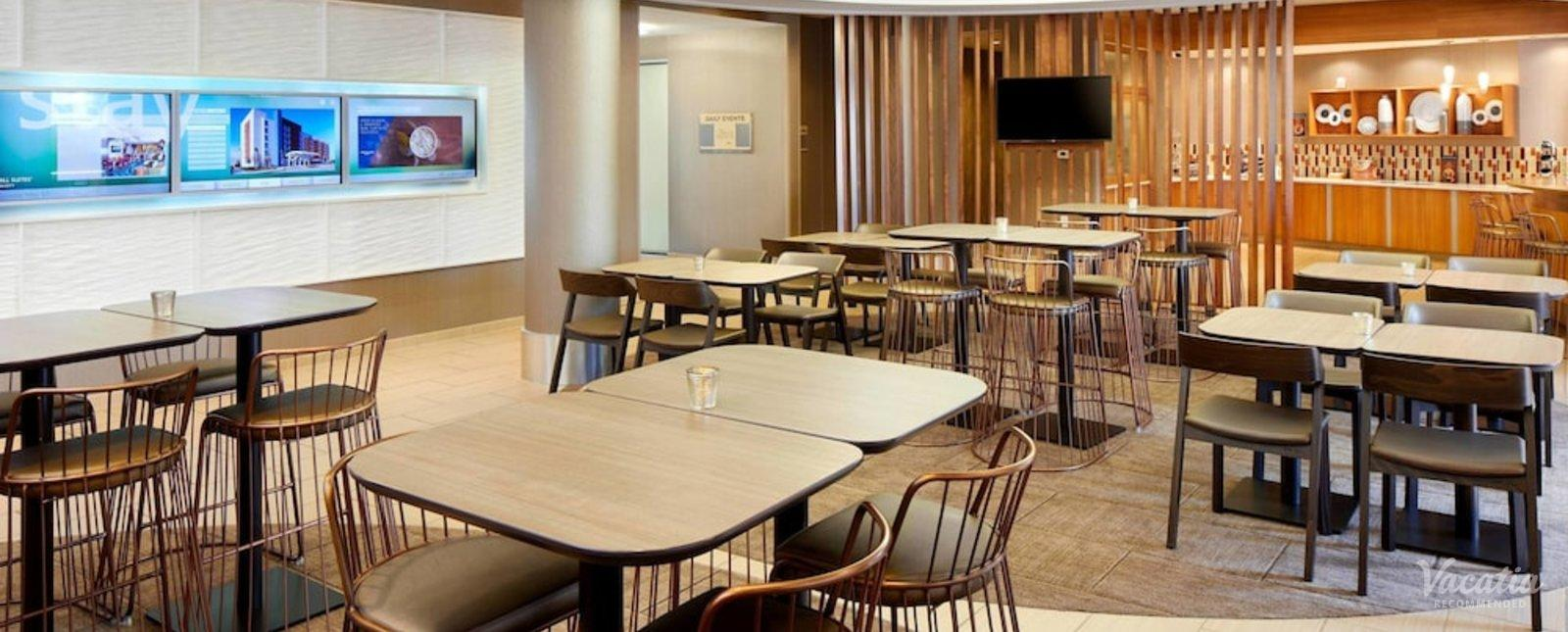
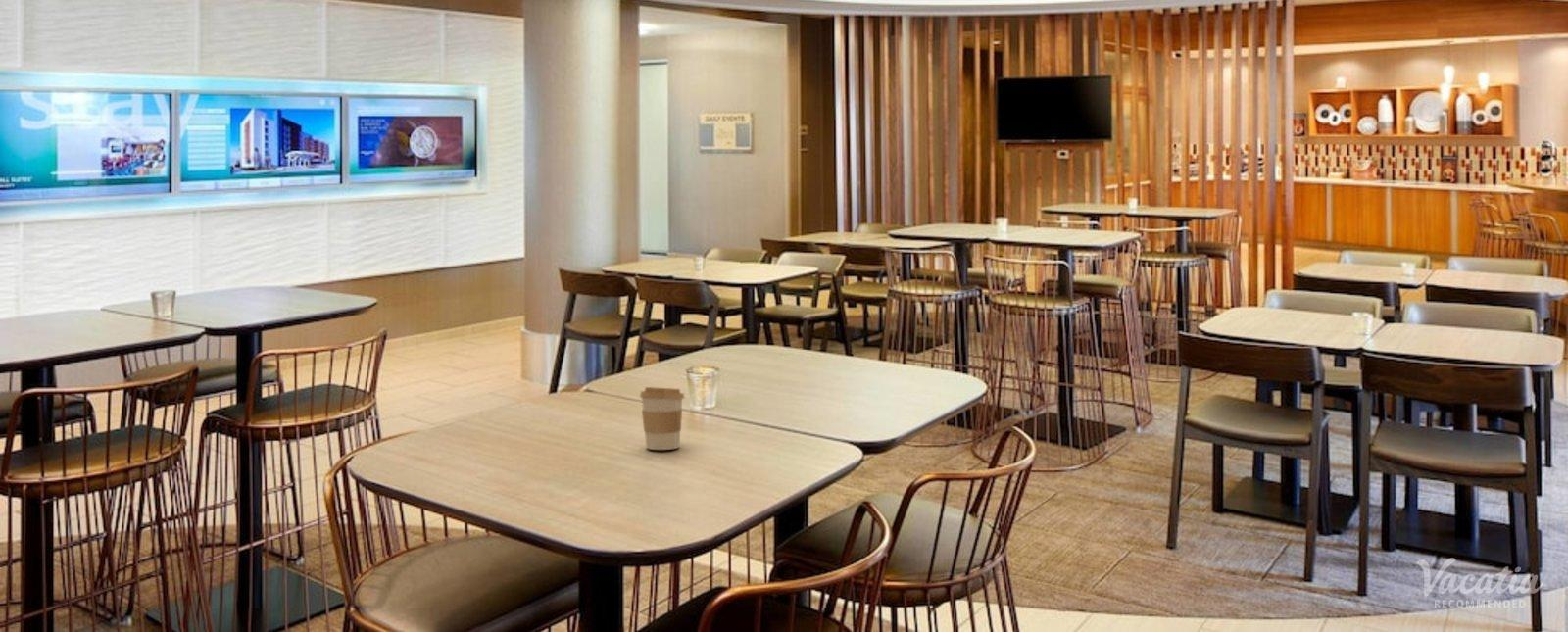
+ coffee cup (662, 416)
